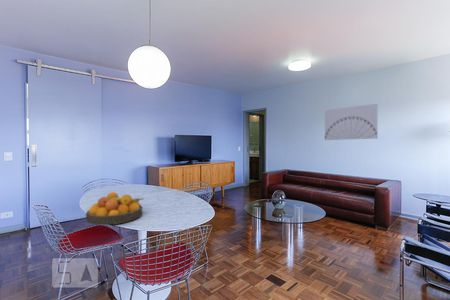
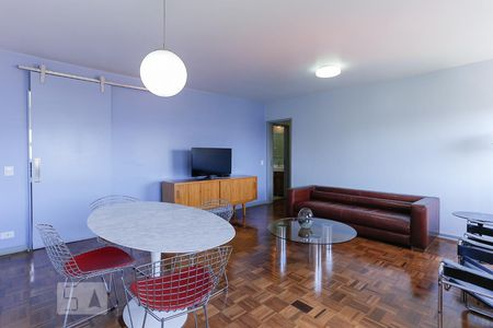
- fruit bowl (115, 205)
- wall art (349, 123)
